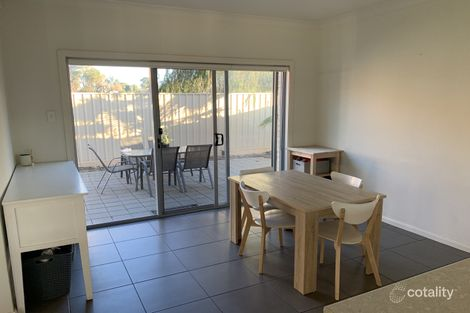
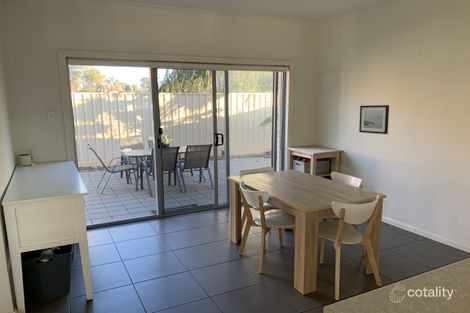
+ wall art (373, 119)
